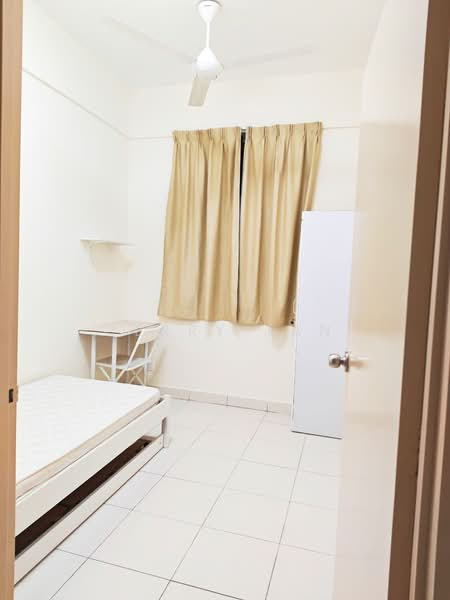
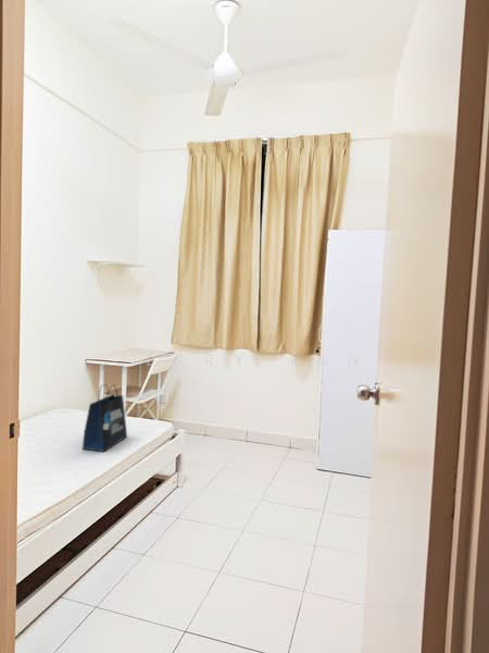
+ tote bag (106, 414)
